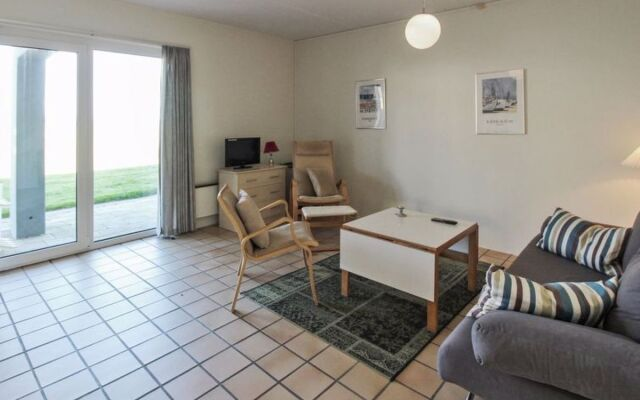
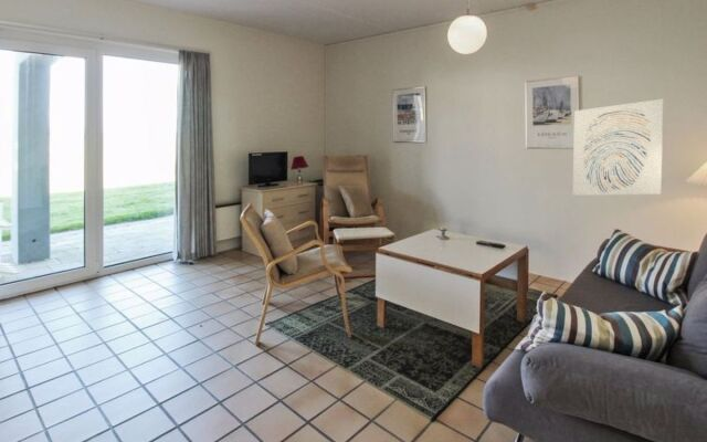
+ wall art (615, 150)
